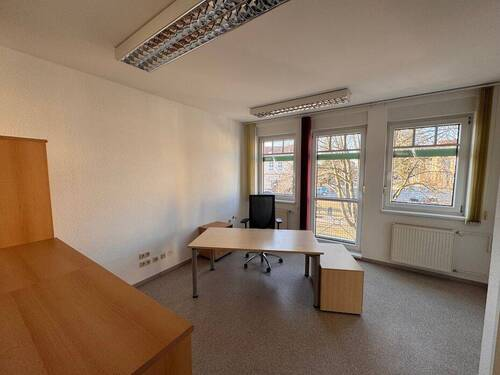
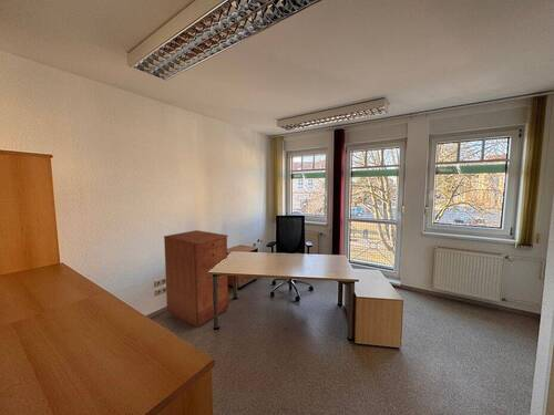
+ filing cabinet (196, 273)
